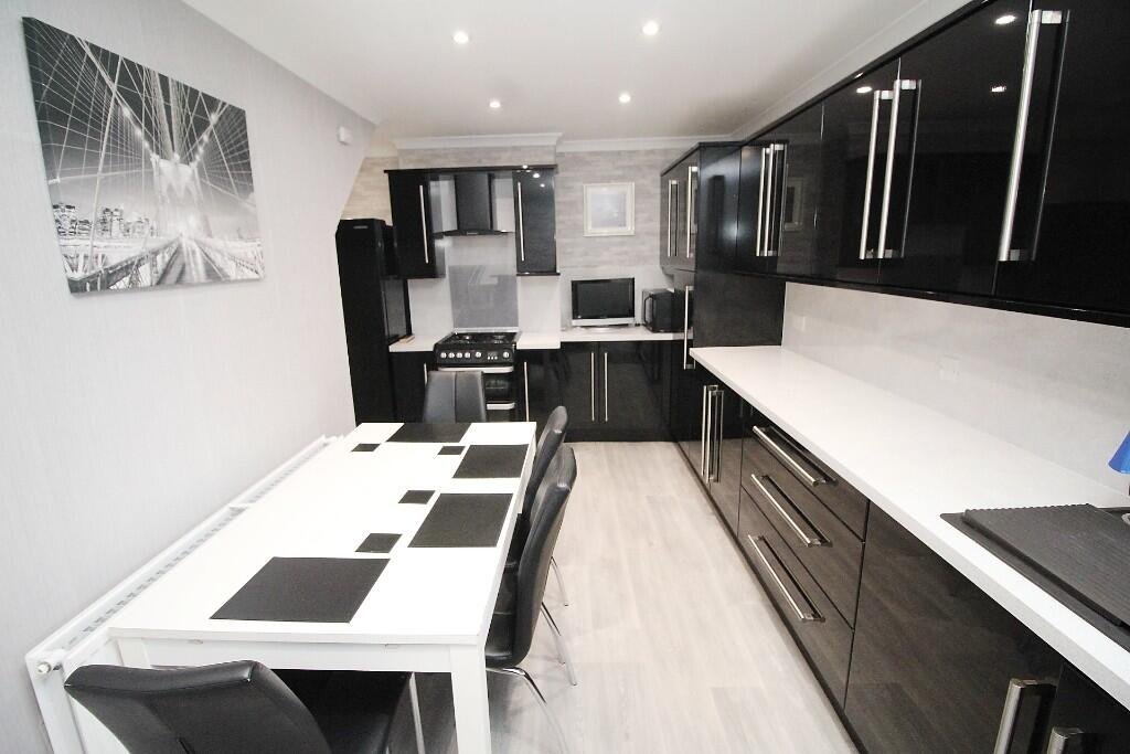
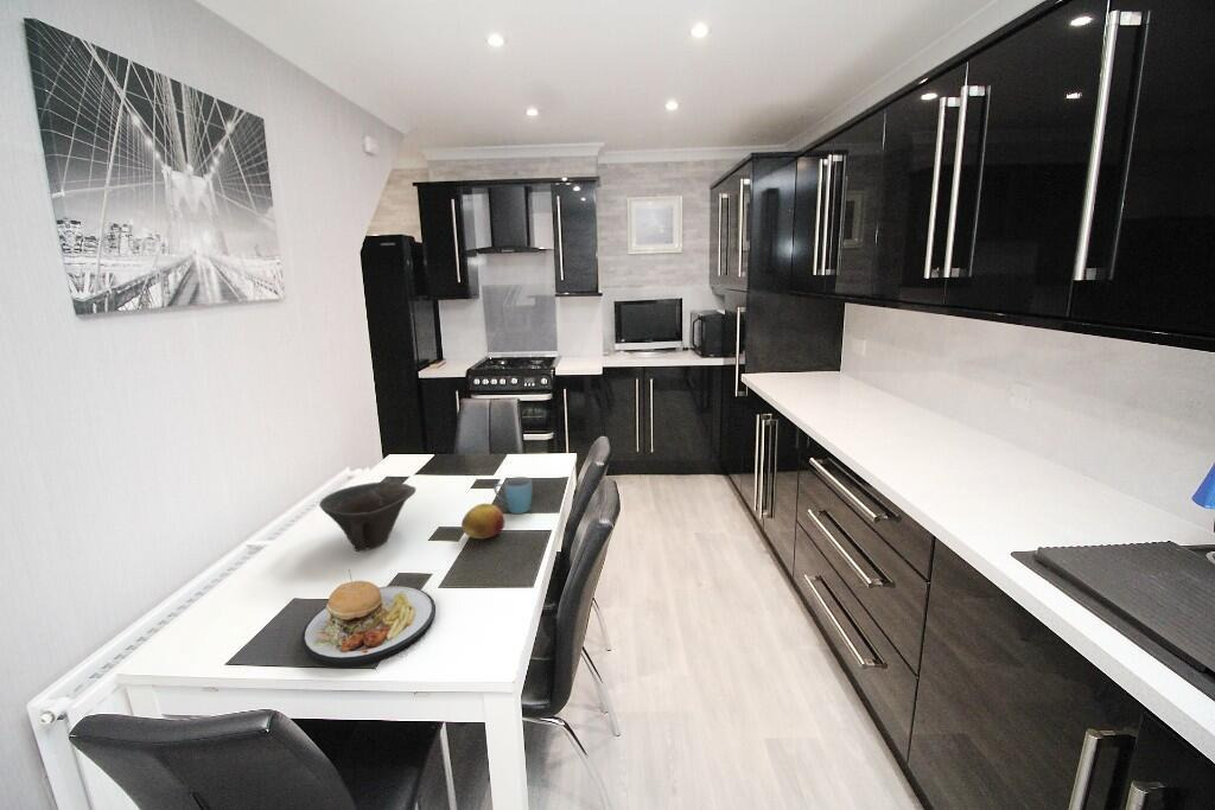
+ mug (513, 495)
+ plate (368, 598)
+ fruit (483, 519)
+ bowl (370, 517)
